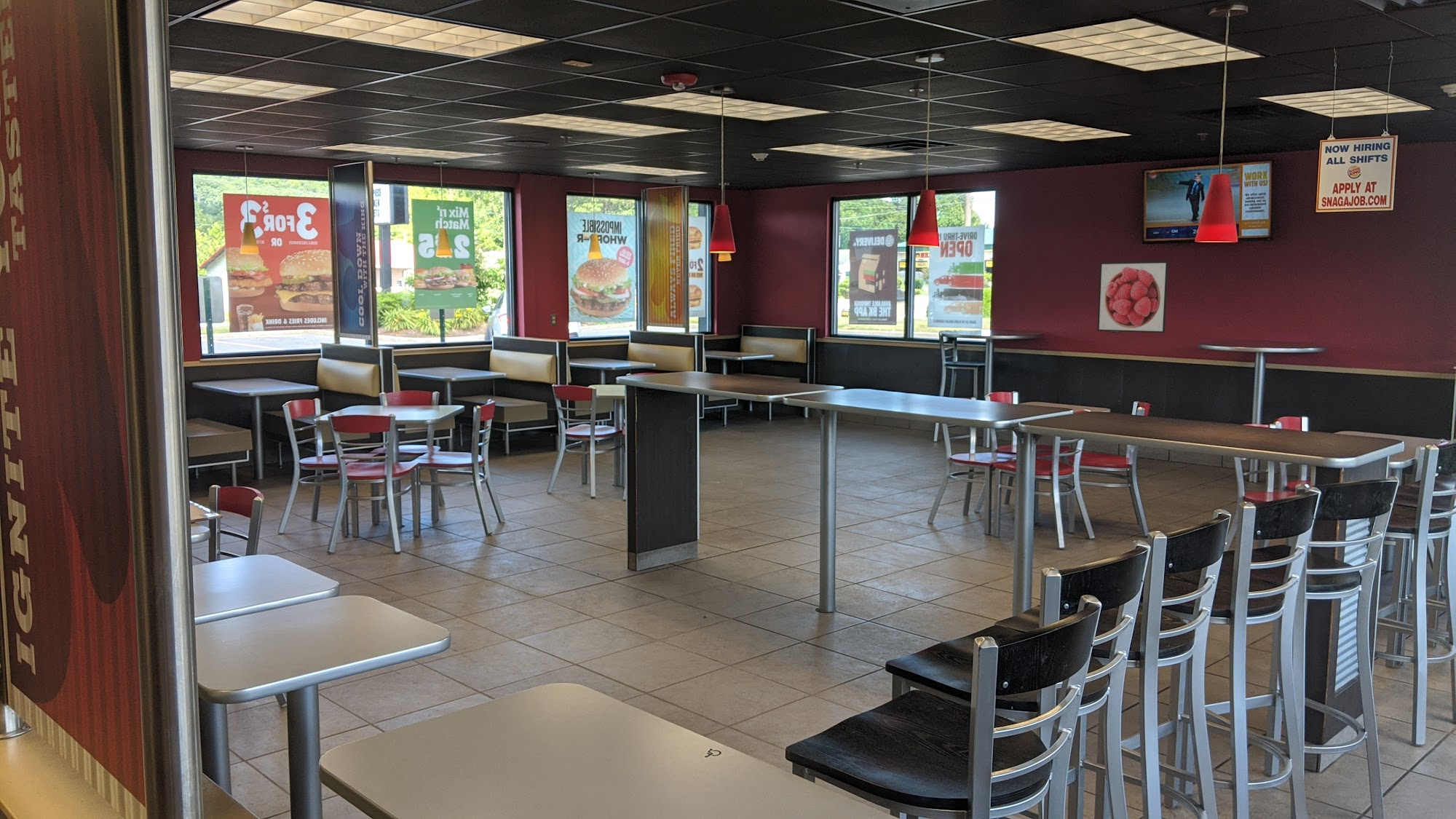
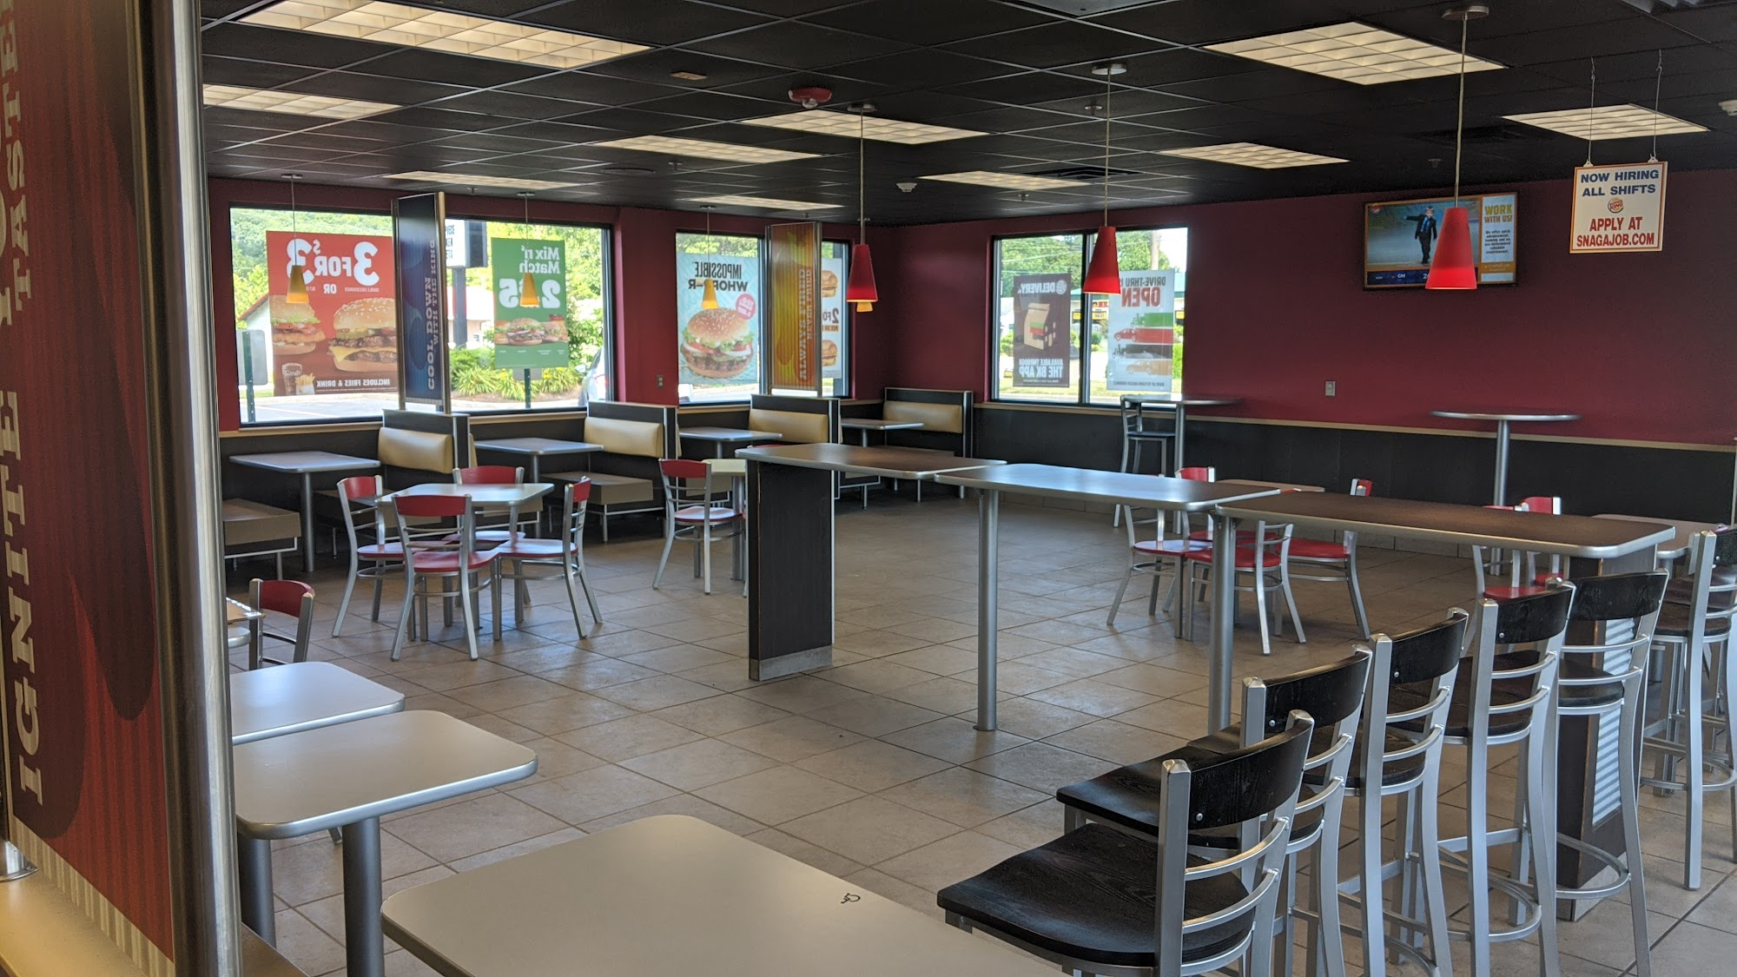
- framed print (1131, 297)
